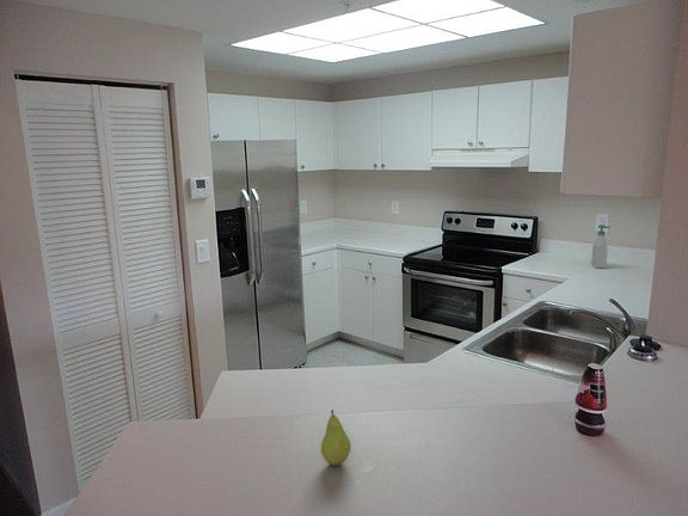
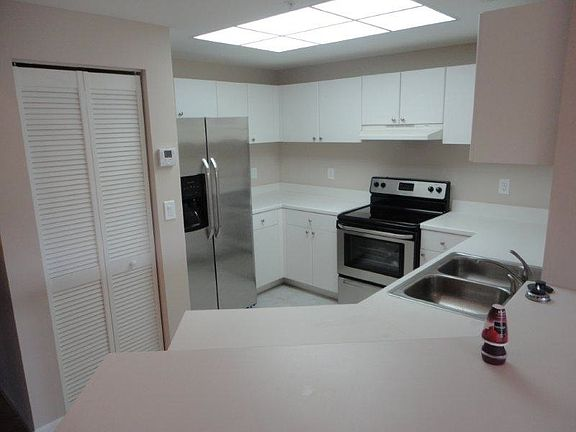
- soap bottle (601, 245)
- fruit (334, 434)
